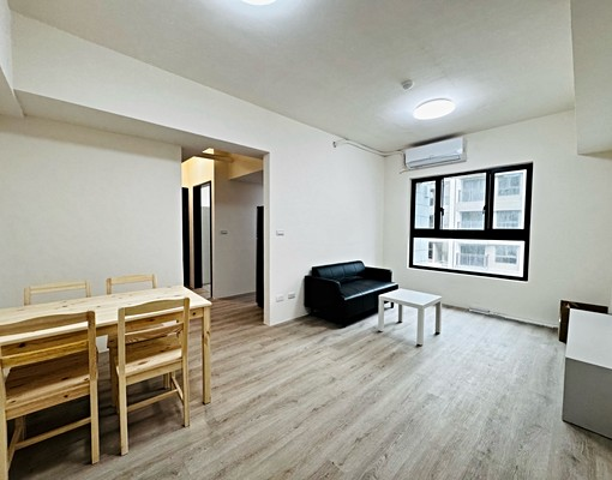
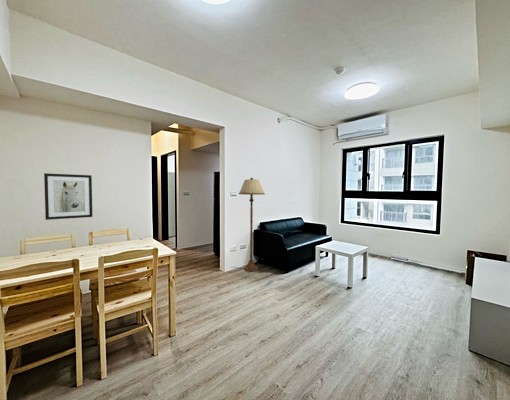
+ wall art (69, 196)
+ floor lamp (251, 223)
